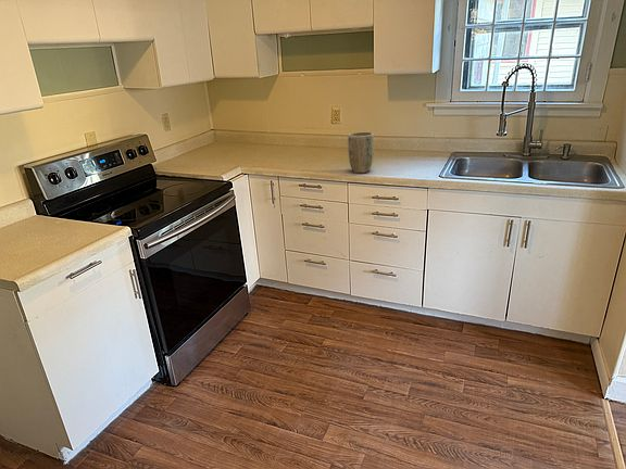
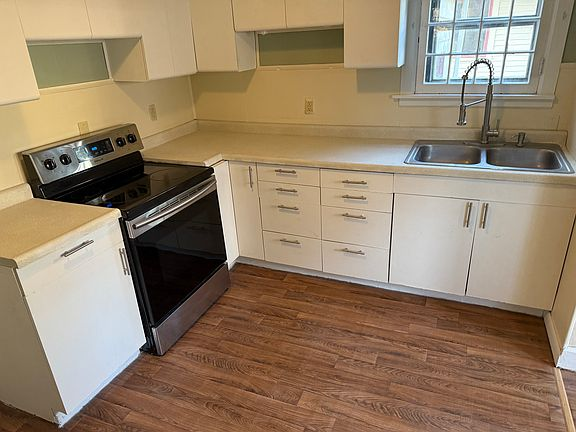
- plant pot (361, 152)
